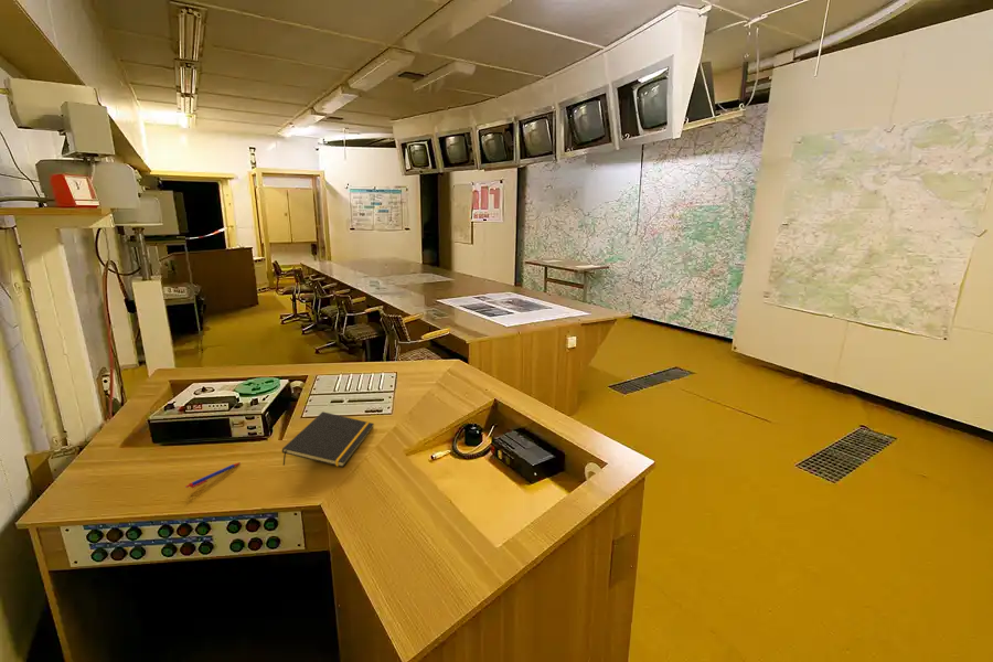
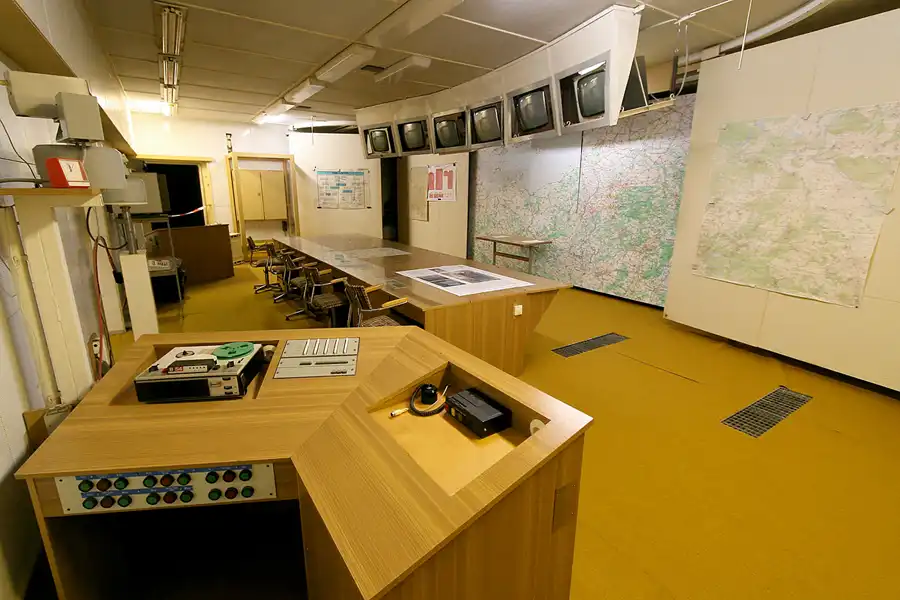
- pen (214, 473)
- notepad (331, 437)
